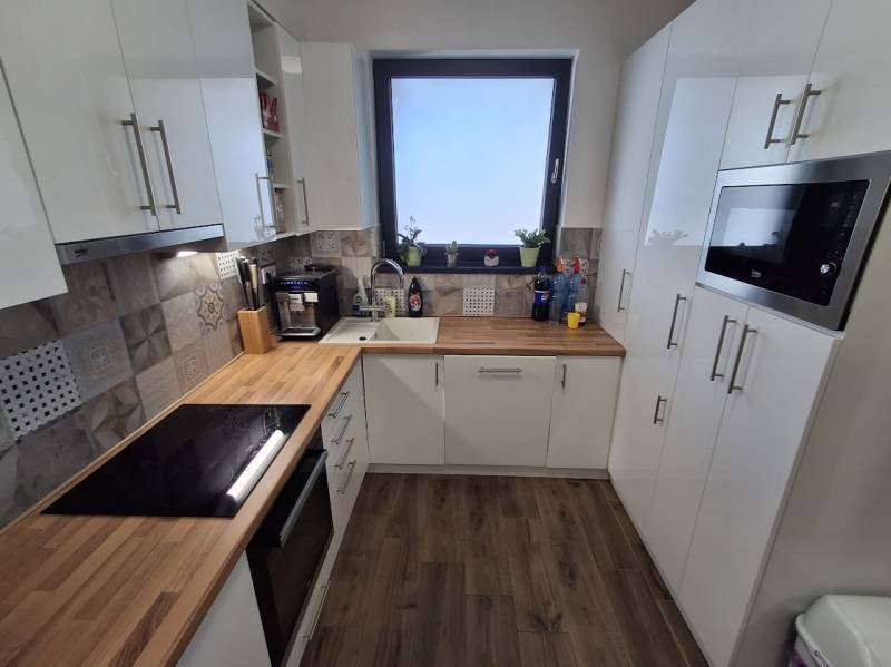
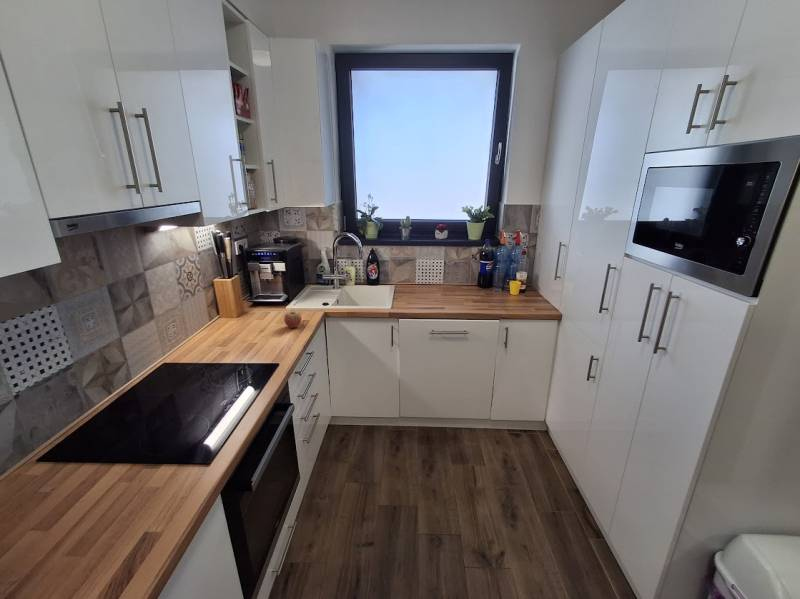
+ fruit (292, 319)
